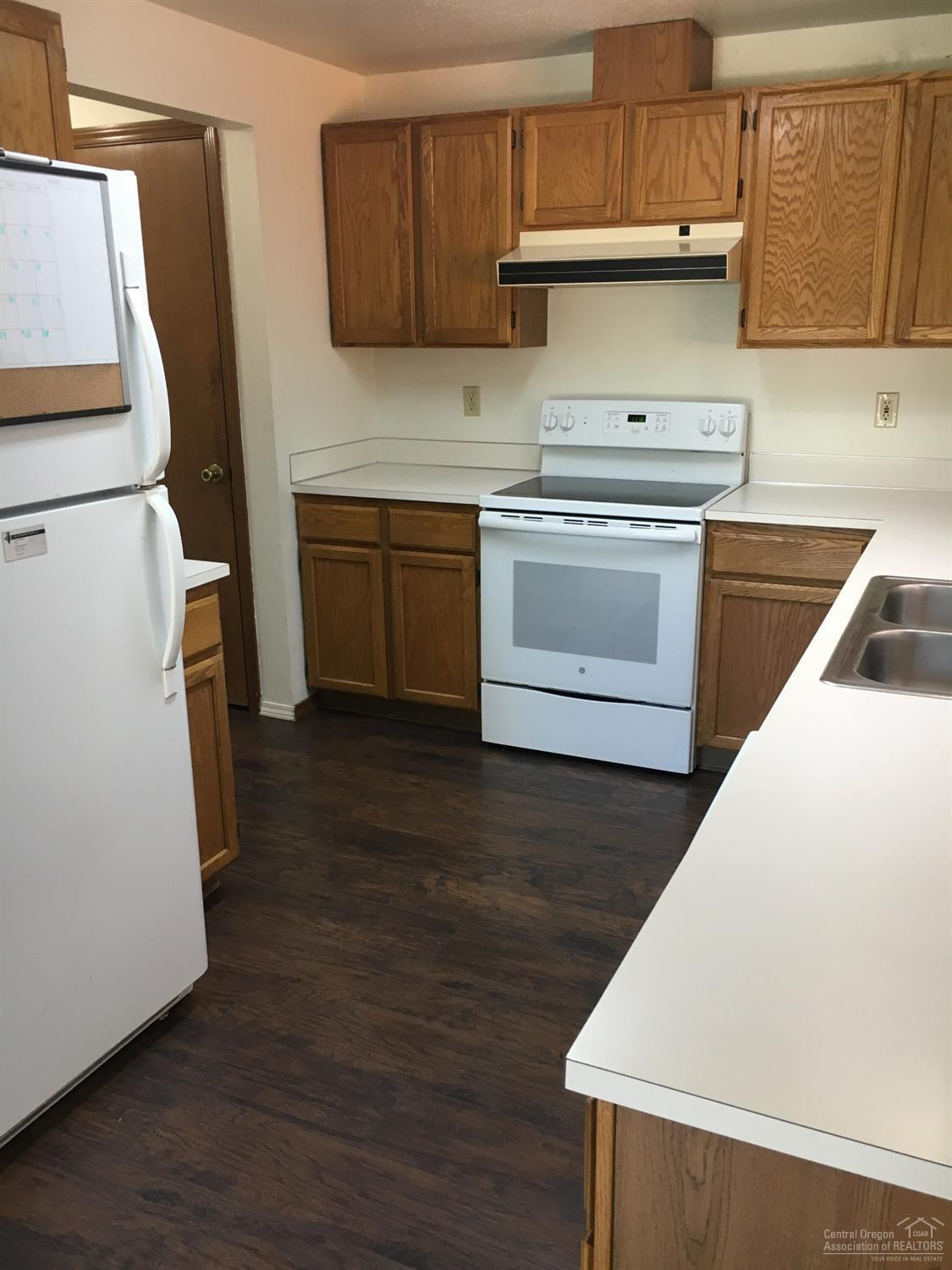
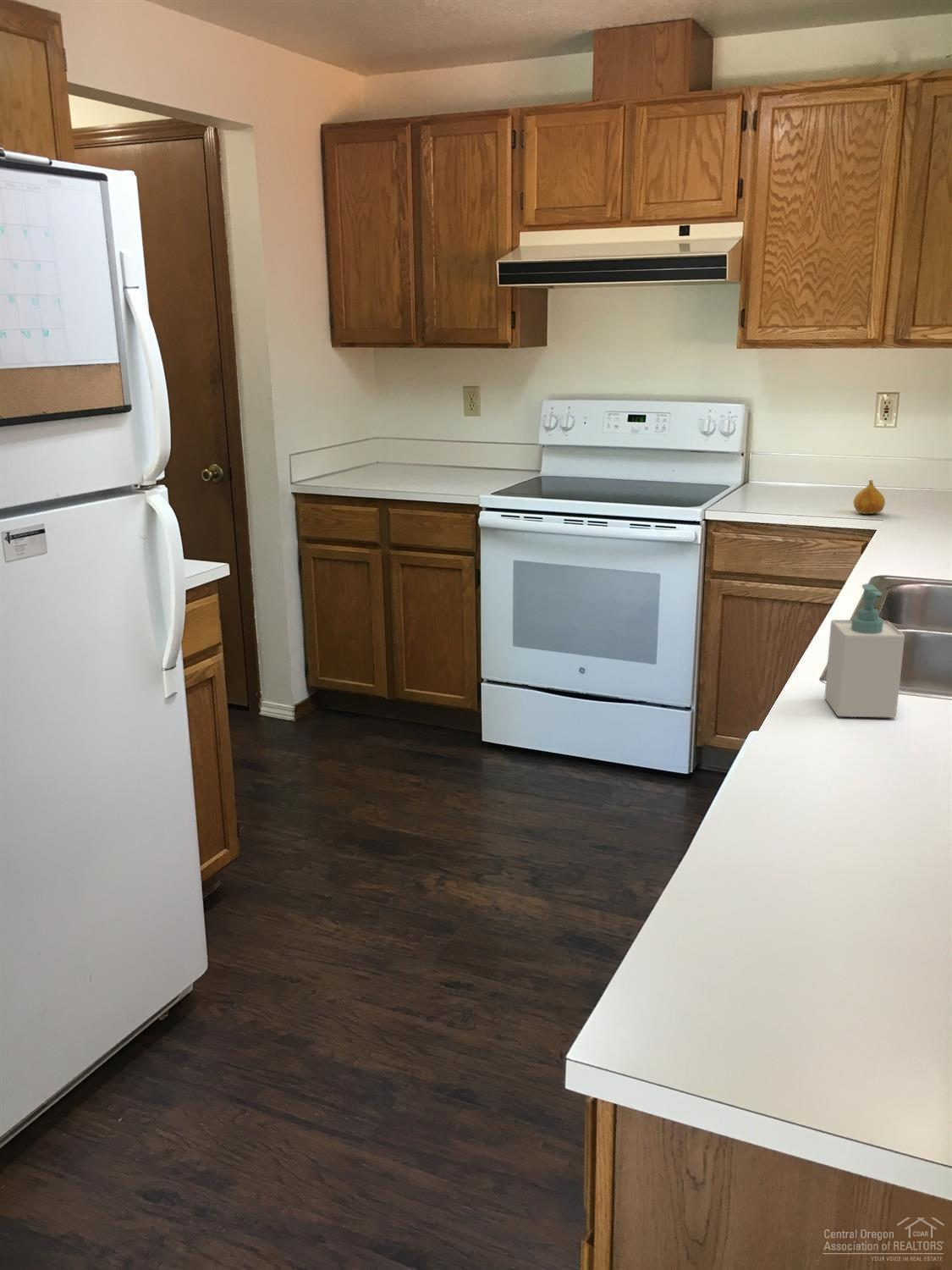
+ soap bottle (865, 648)
+ fruit (869, 496)
